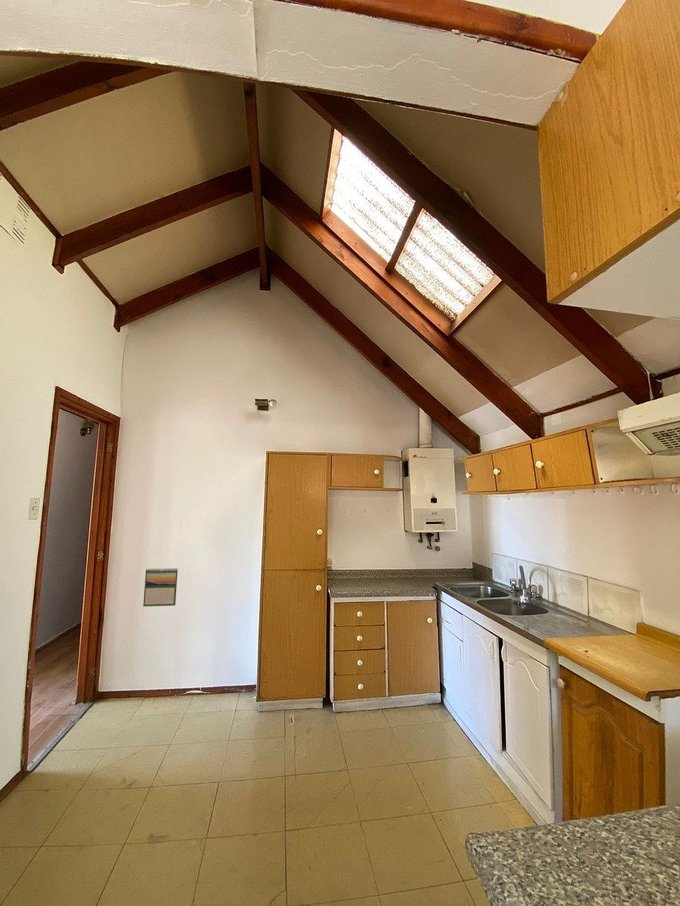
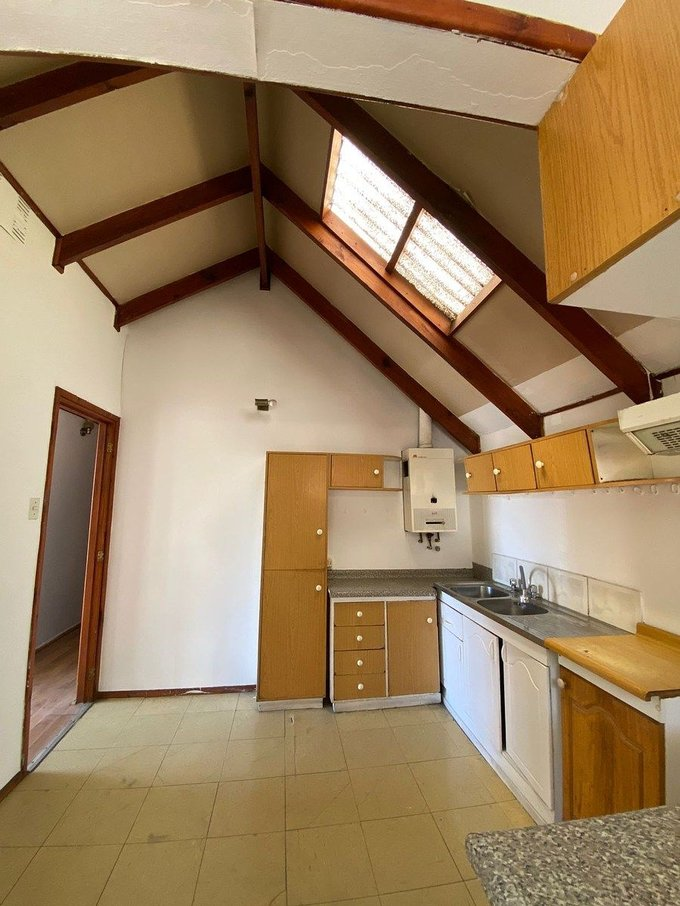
- calendar (160, 586)
